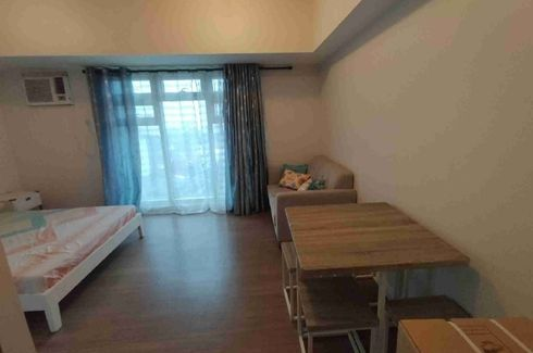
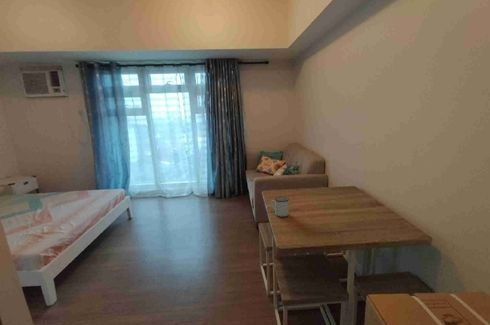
+ mug (279, 206)
